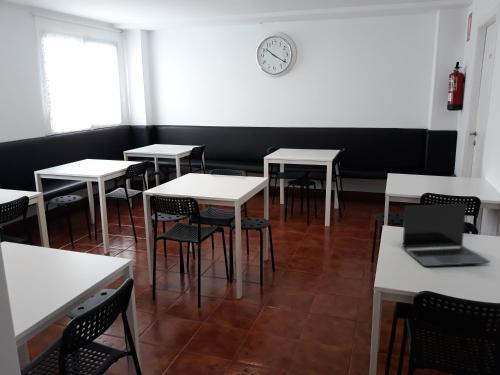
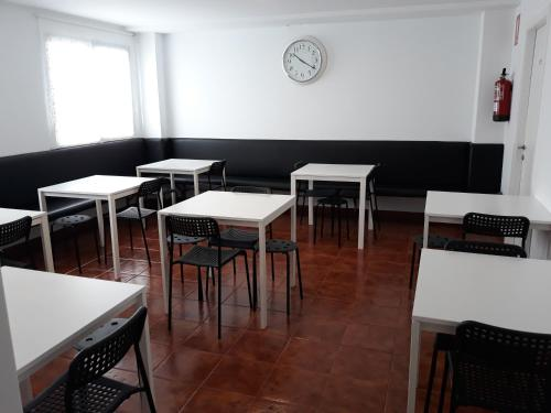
- laptop (446, 233)
